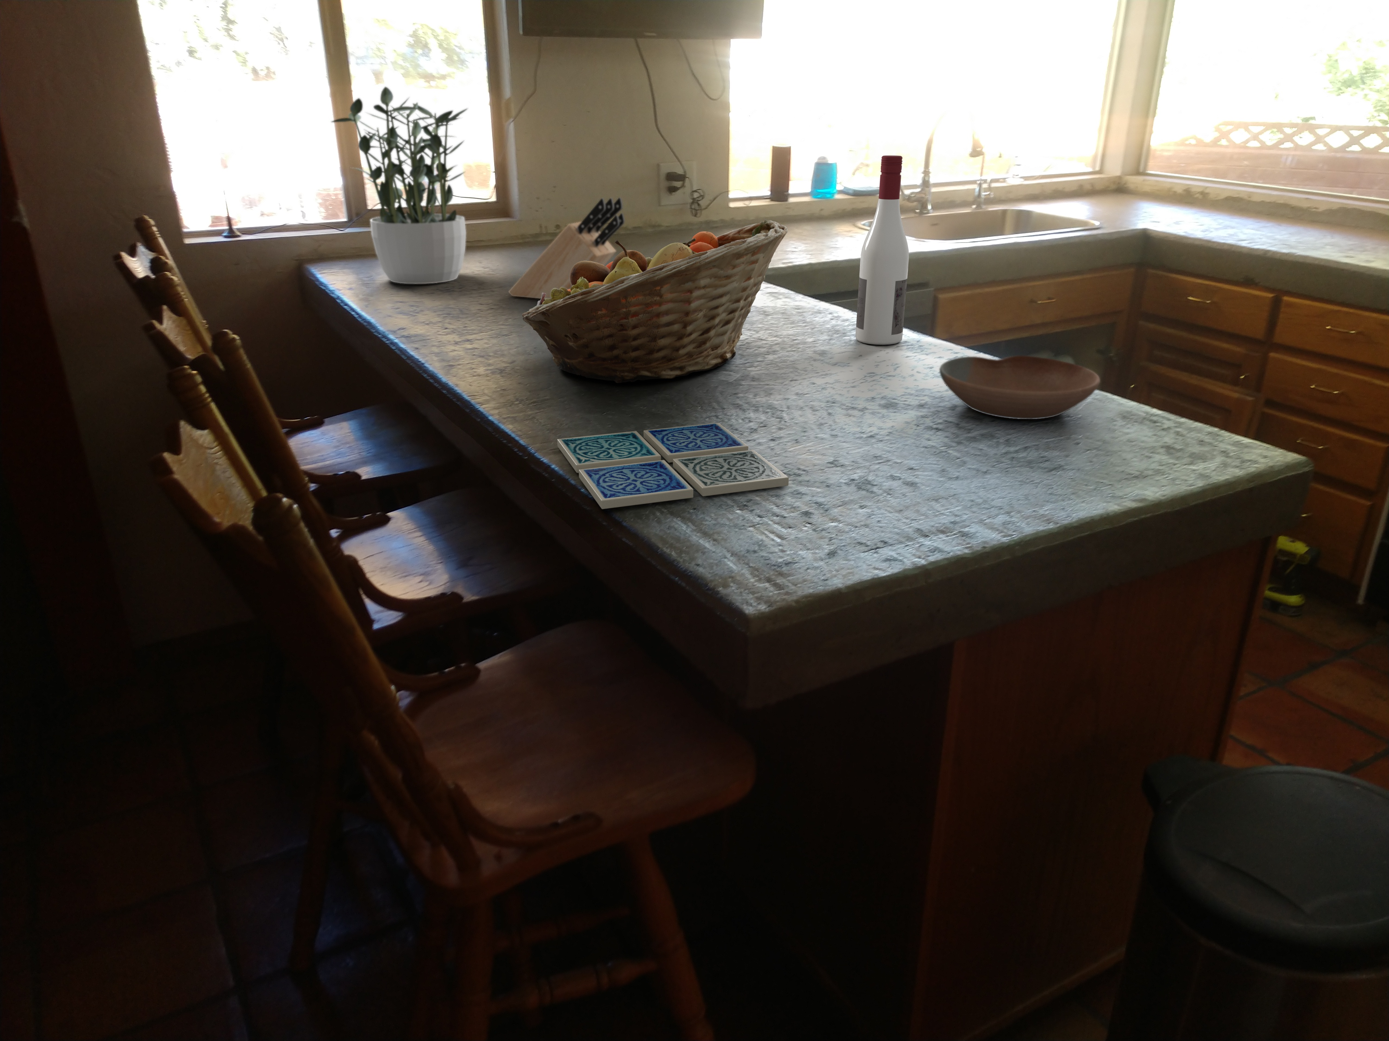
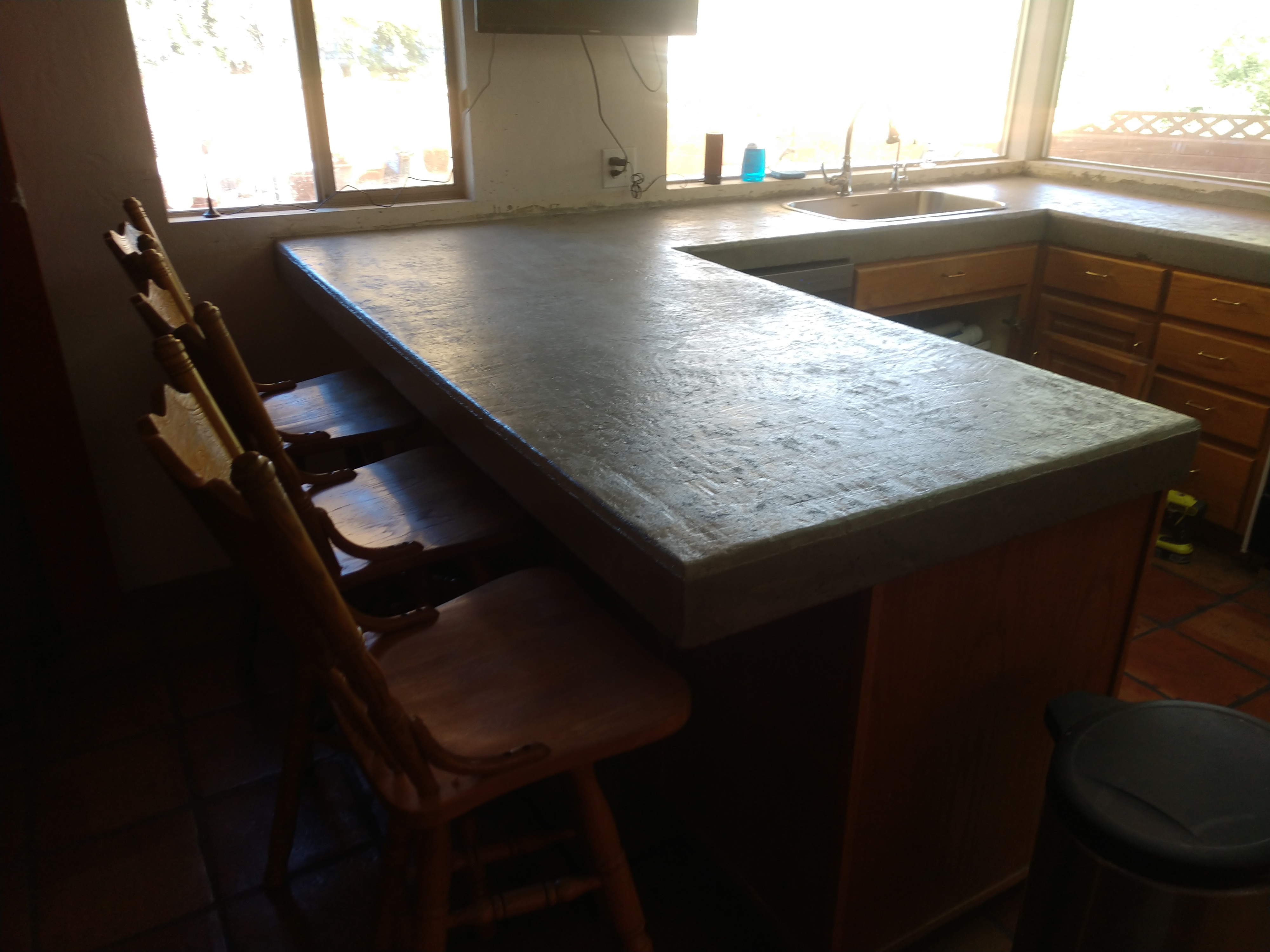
- fruit basket (660, 292)
- drink coaster (667, 460)
- potted plant (409, 186)
- knife block (569, 247)
- bowl (1016, 389)
- alcohol (885, 252)
